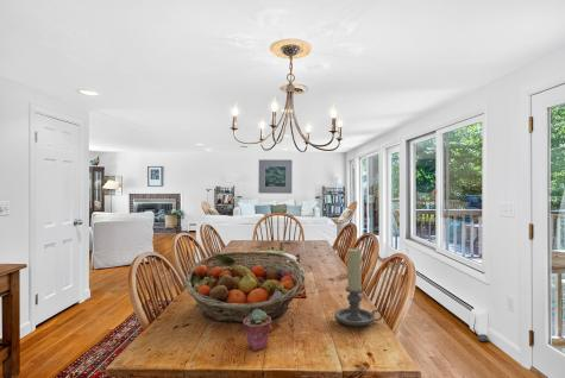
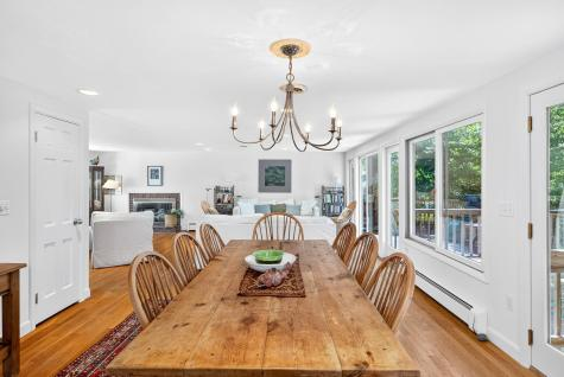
- fruit basket (245, 283)
- potted succulent (257, 327)
- candle holder (358, 284)
